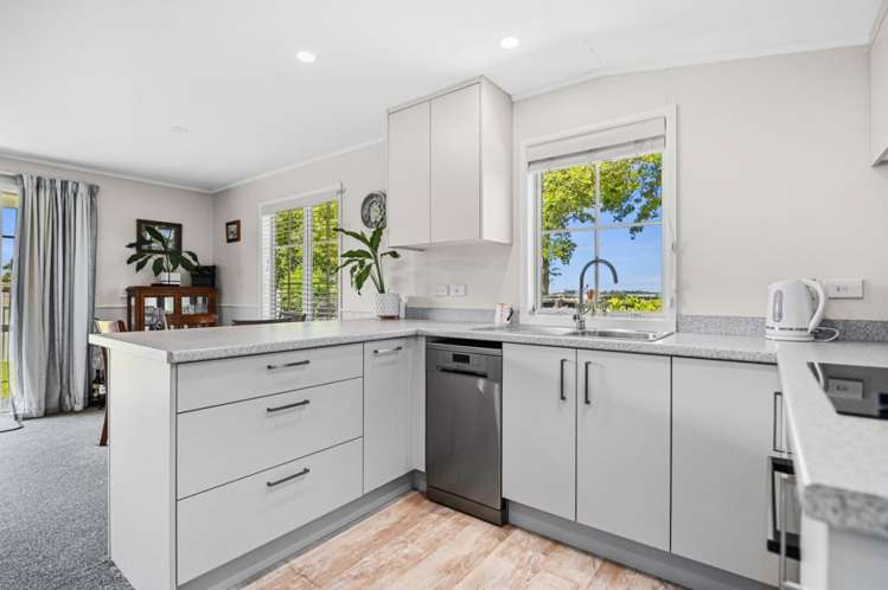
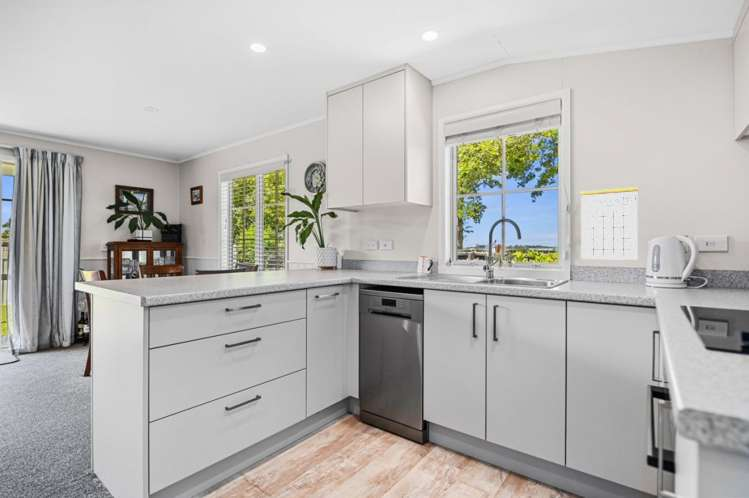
+ calendar (608, 216)
